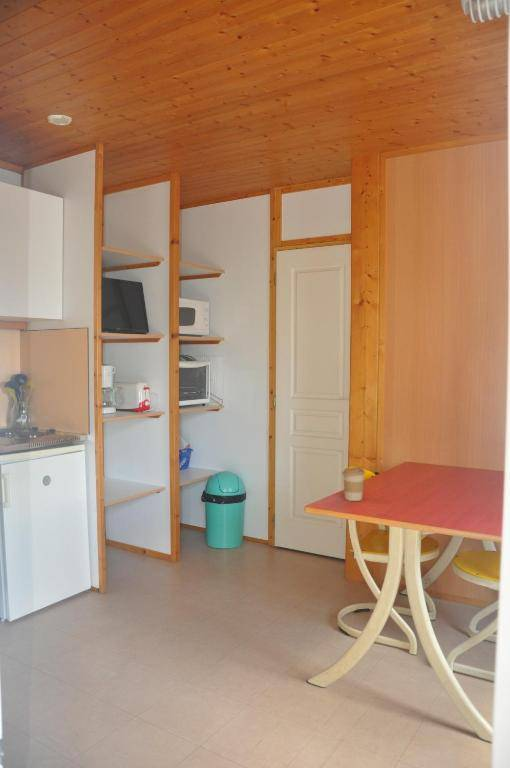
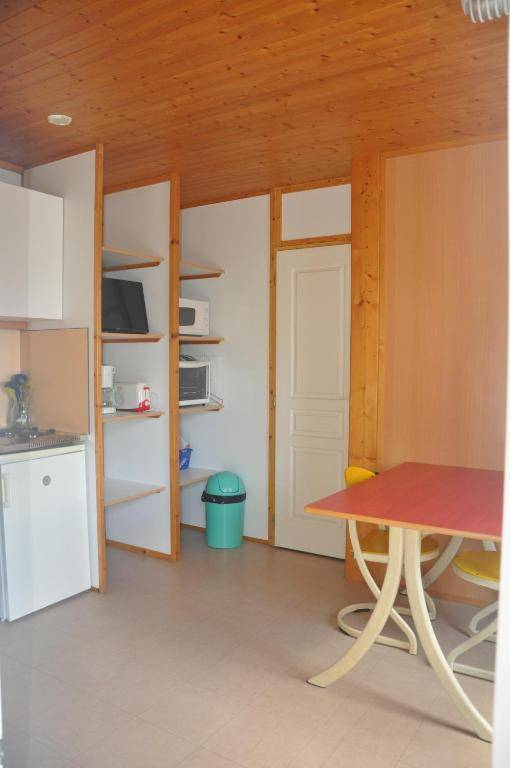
- coffee cup (353, 483)
